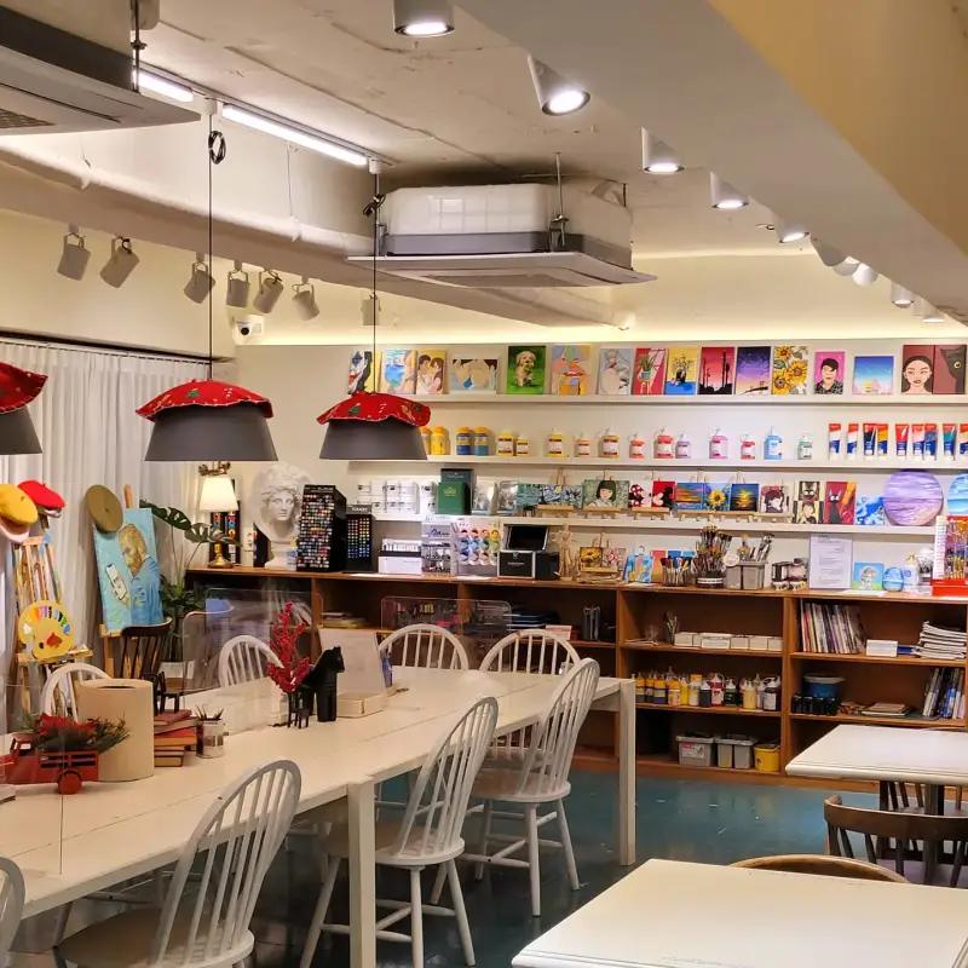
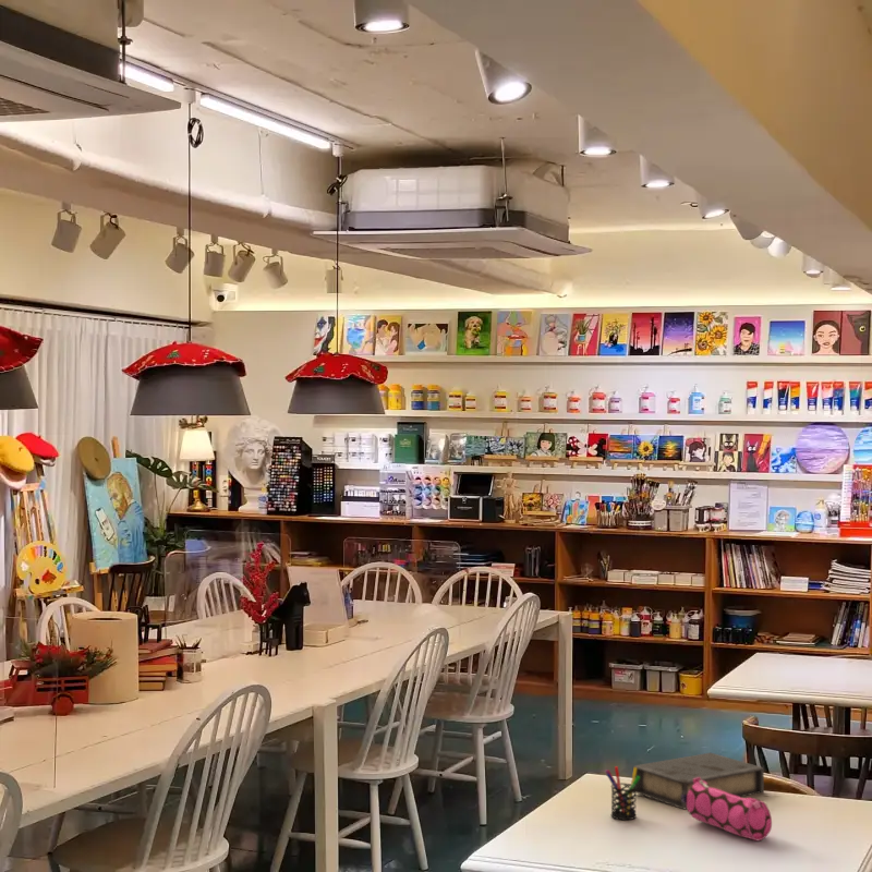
+ pen holder (625, 790)
+ book (700, 778)
+ pencil case (727, 808)
